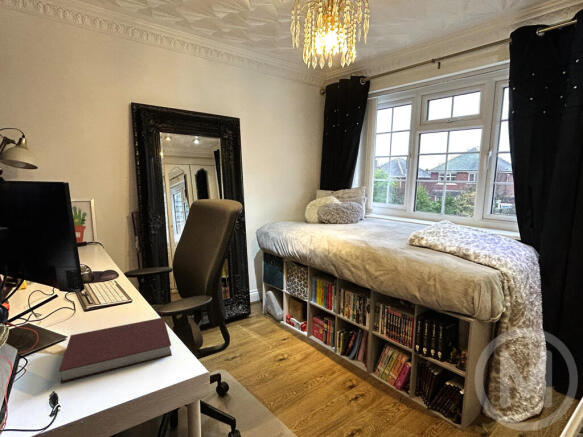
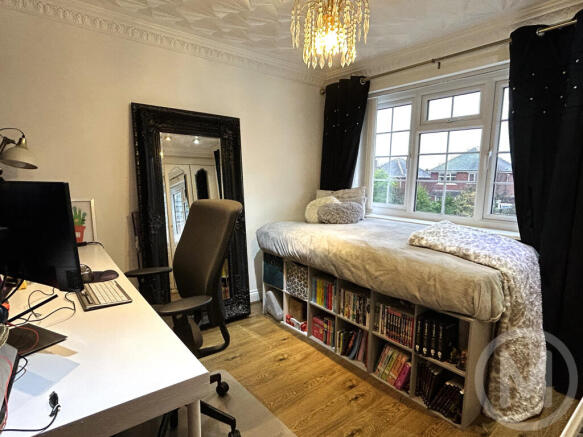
- notebook (119, 344)
